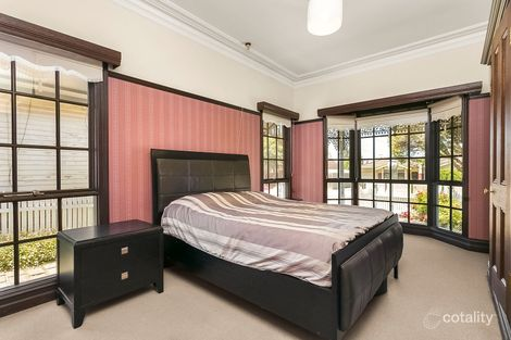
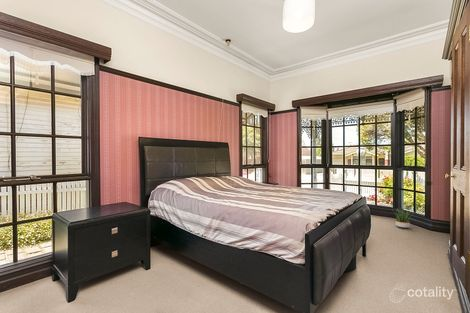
+ potted plant (402, 217)
